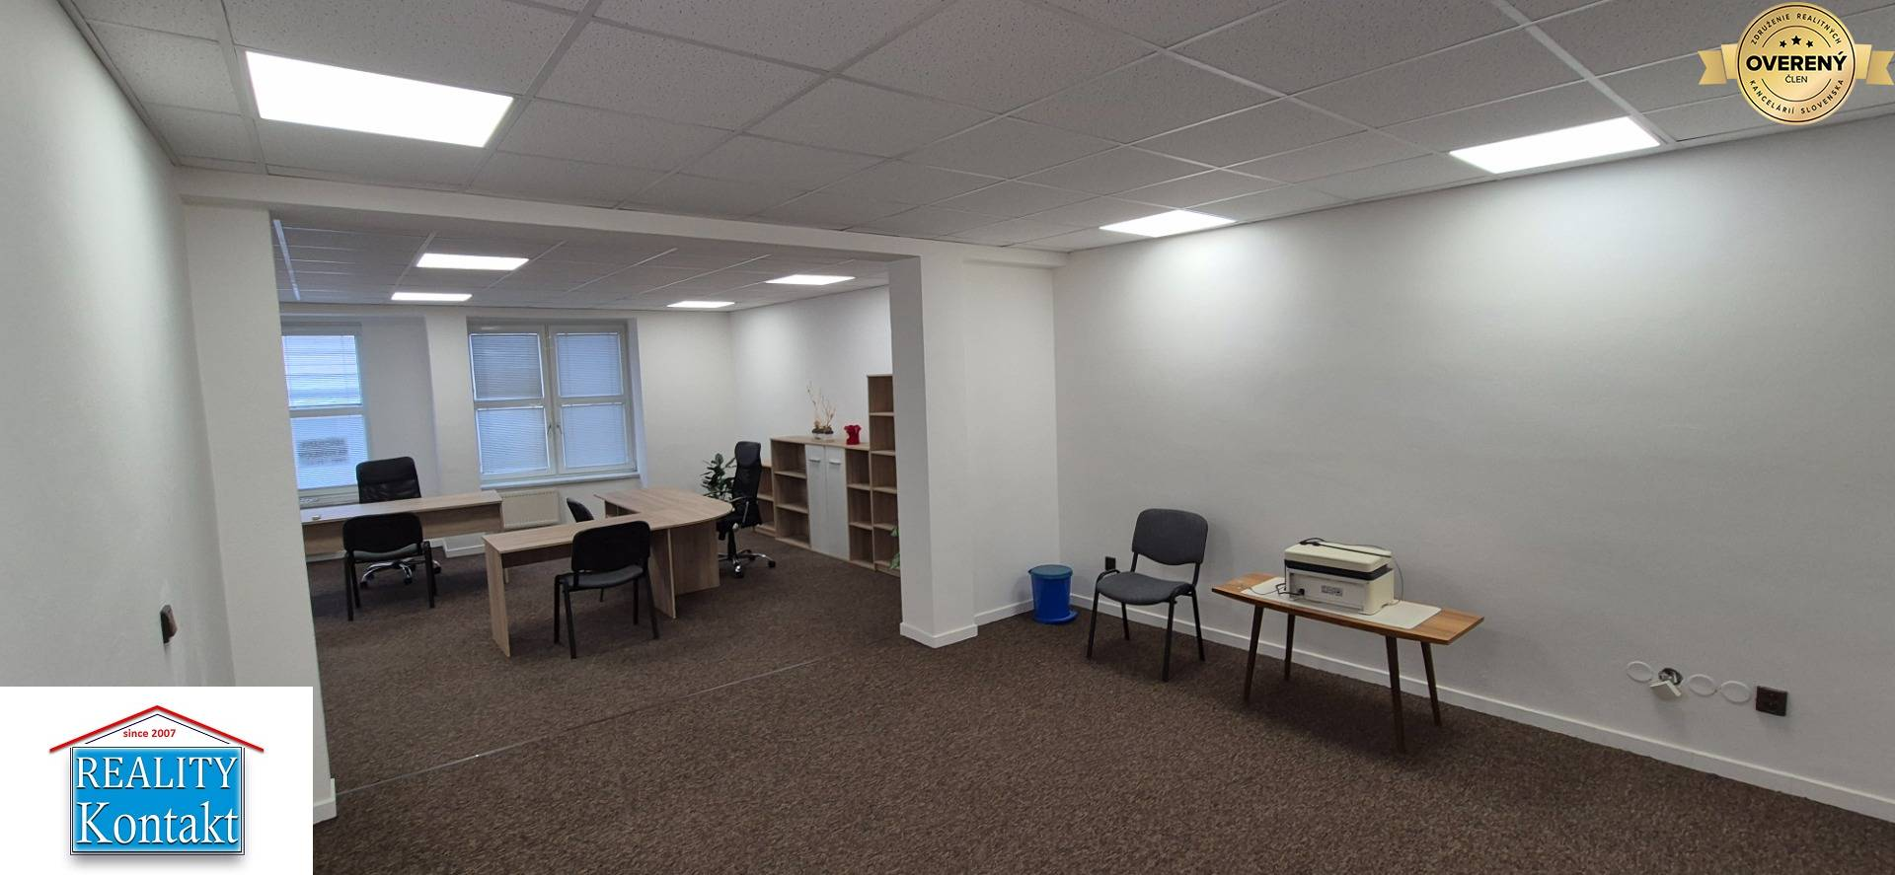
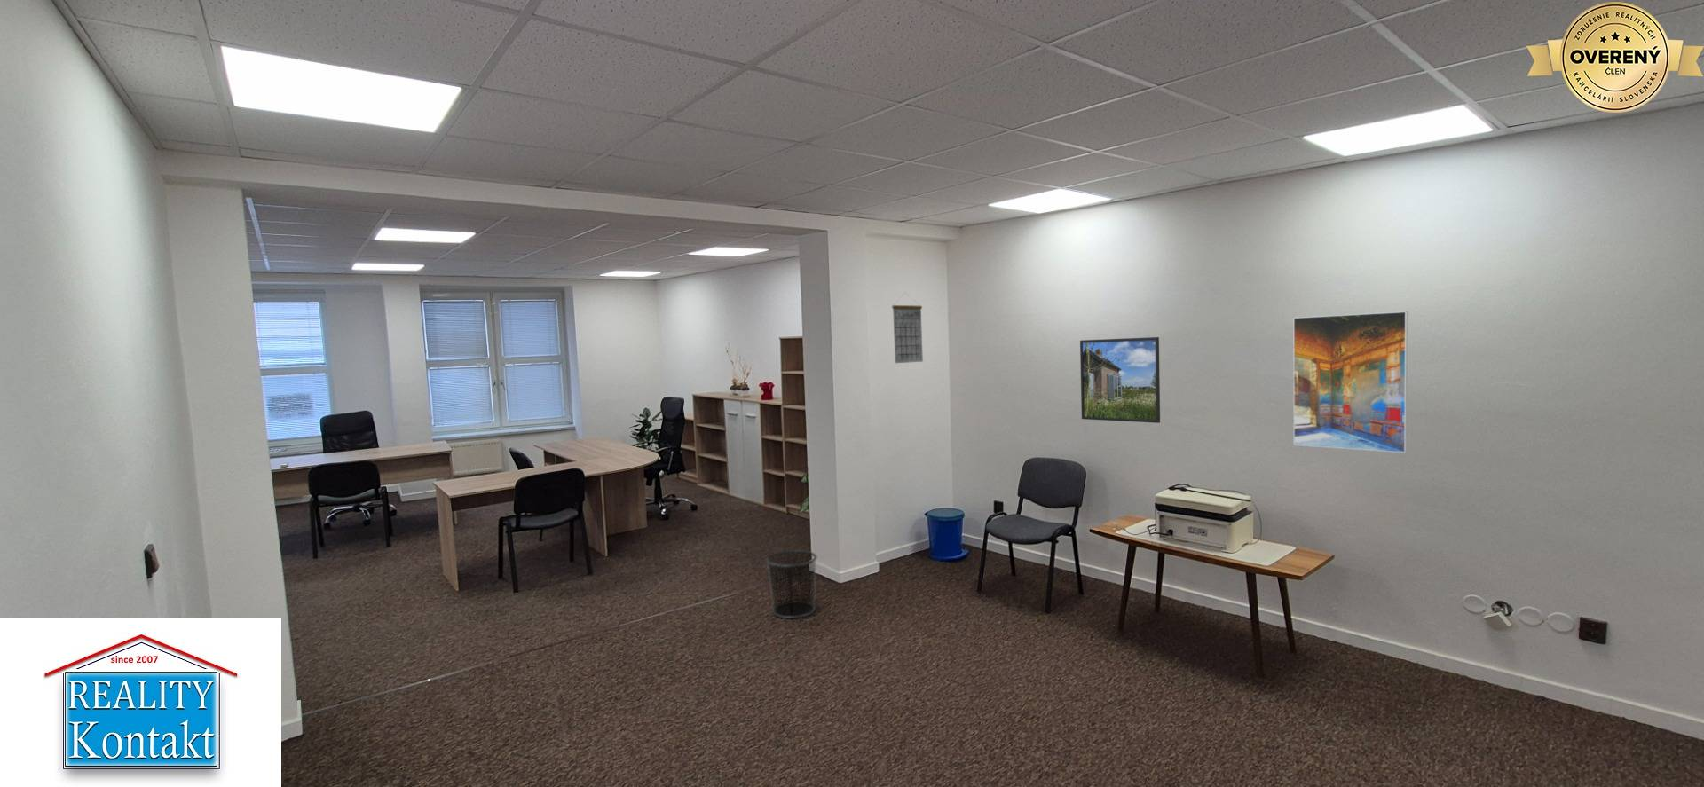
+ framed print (1118, 379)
+ waste bin (792, 583)
+ calendar (907, 326)
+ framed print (1348, 382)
